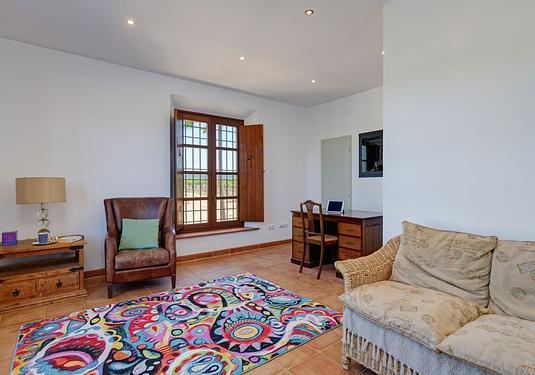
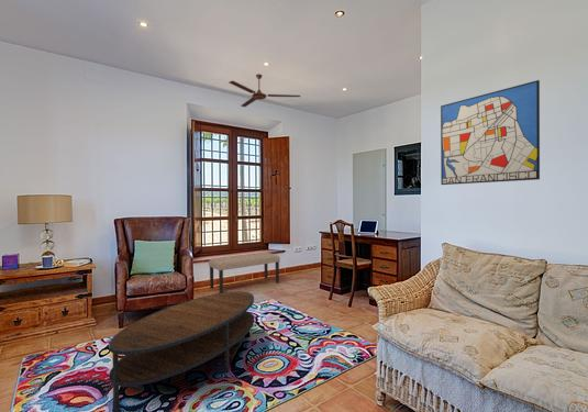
+ wall art (484, 138)
+ coffee table (196, 337)
+ bench (245, 266)
+ ceiling fan (264, 93)
